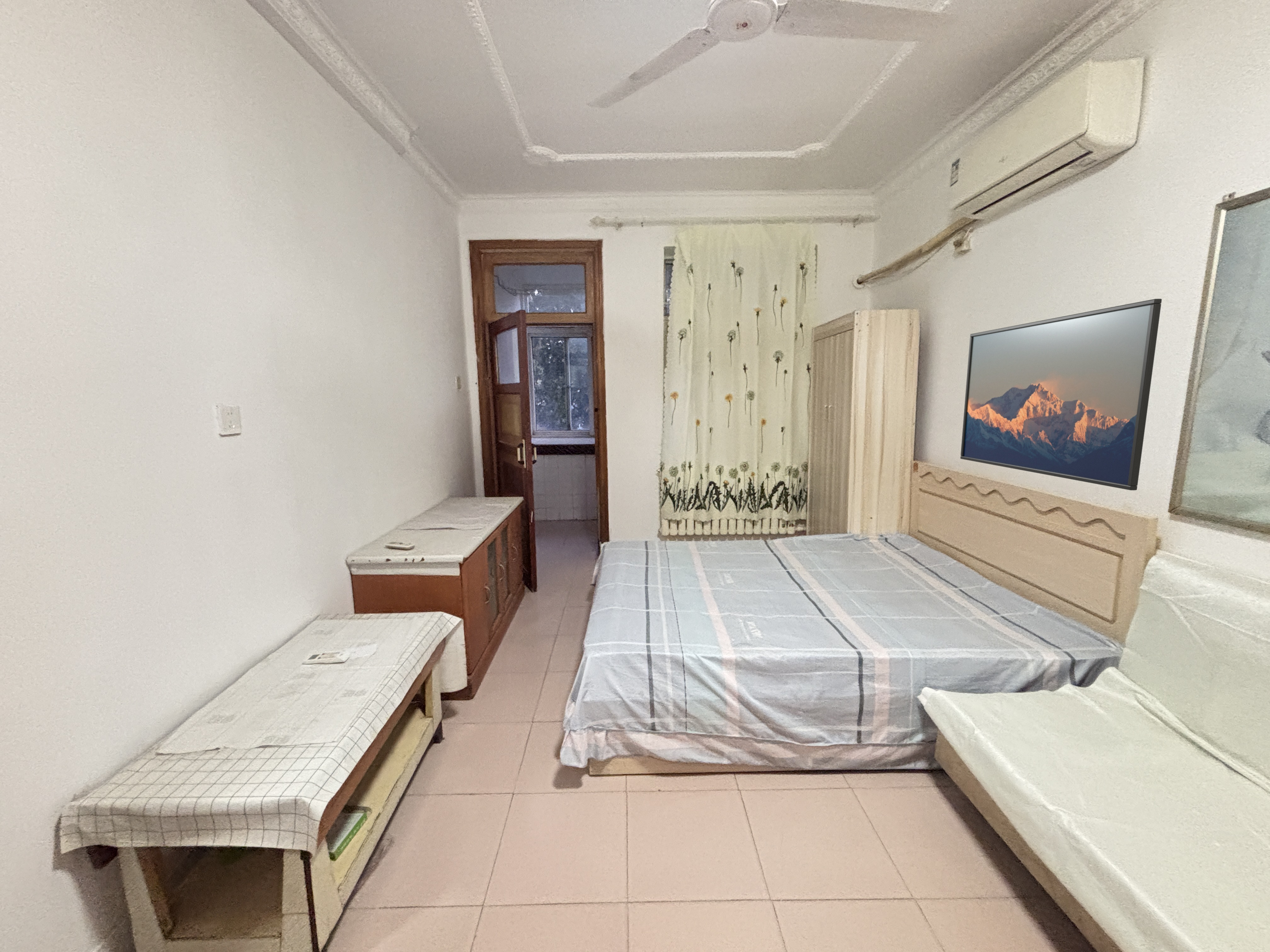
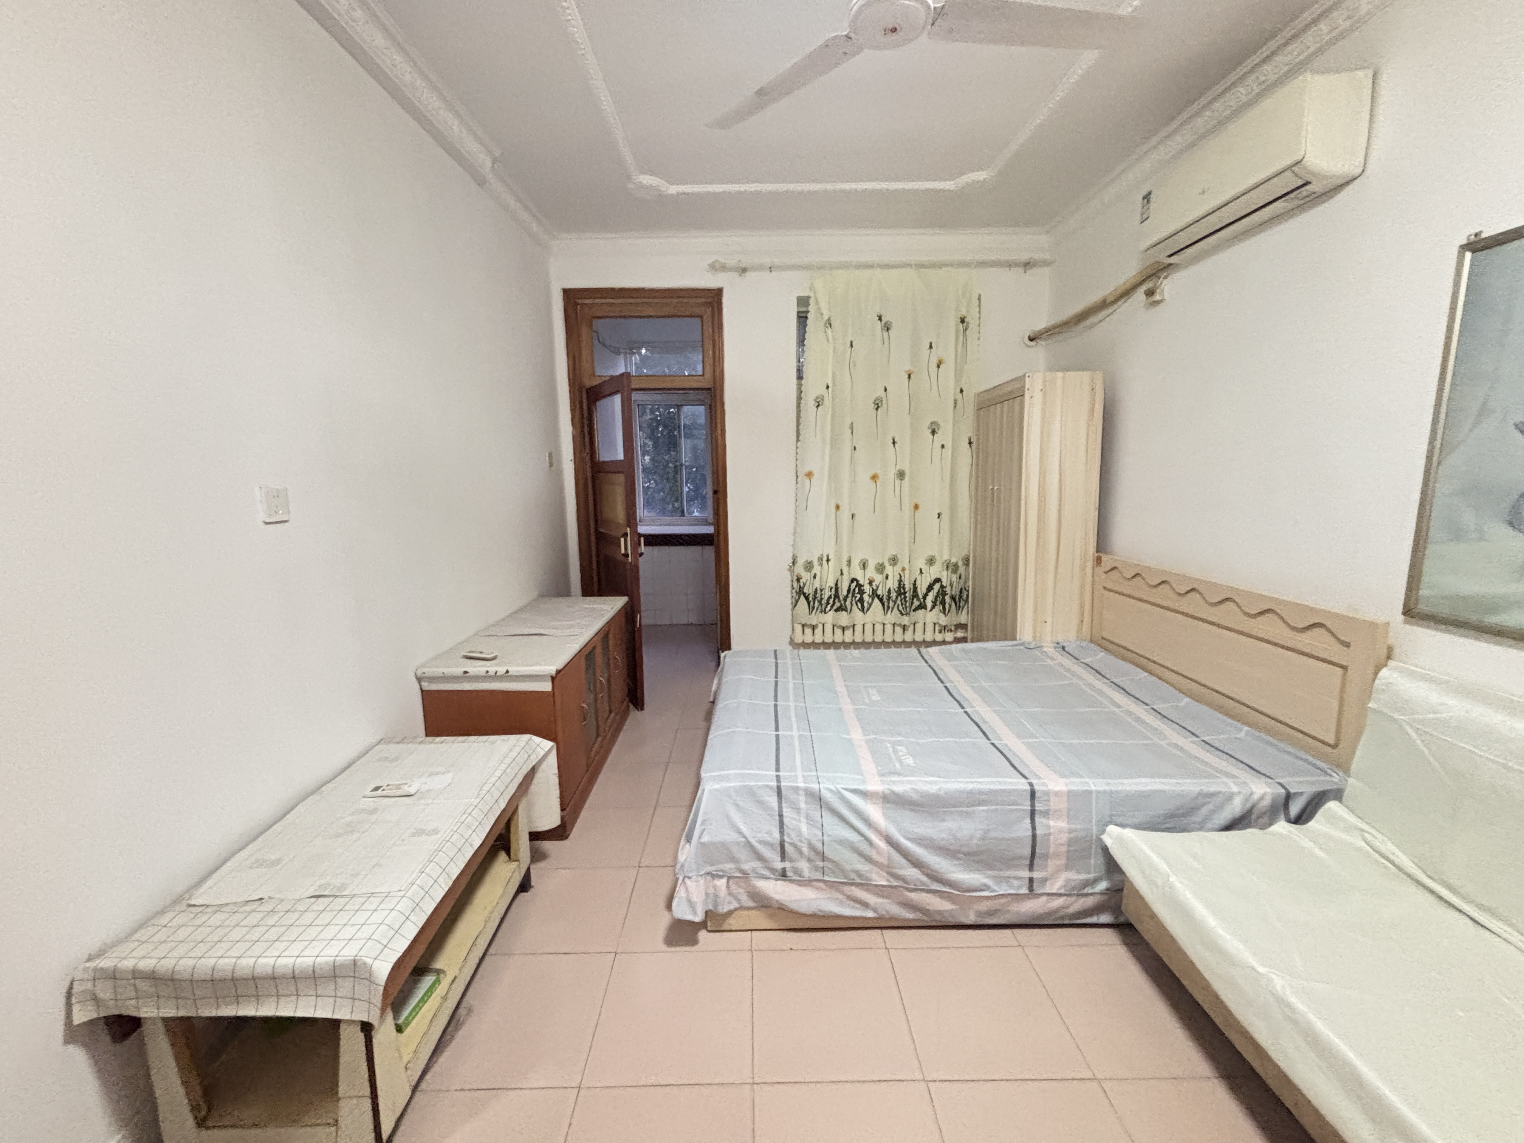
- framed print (1038, 397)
